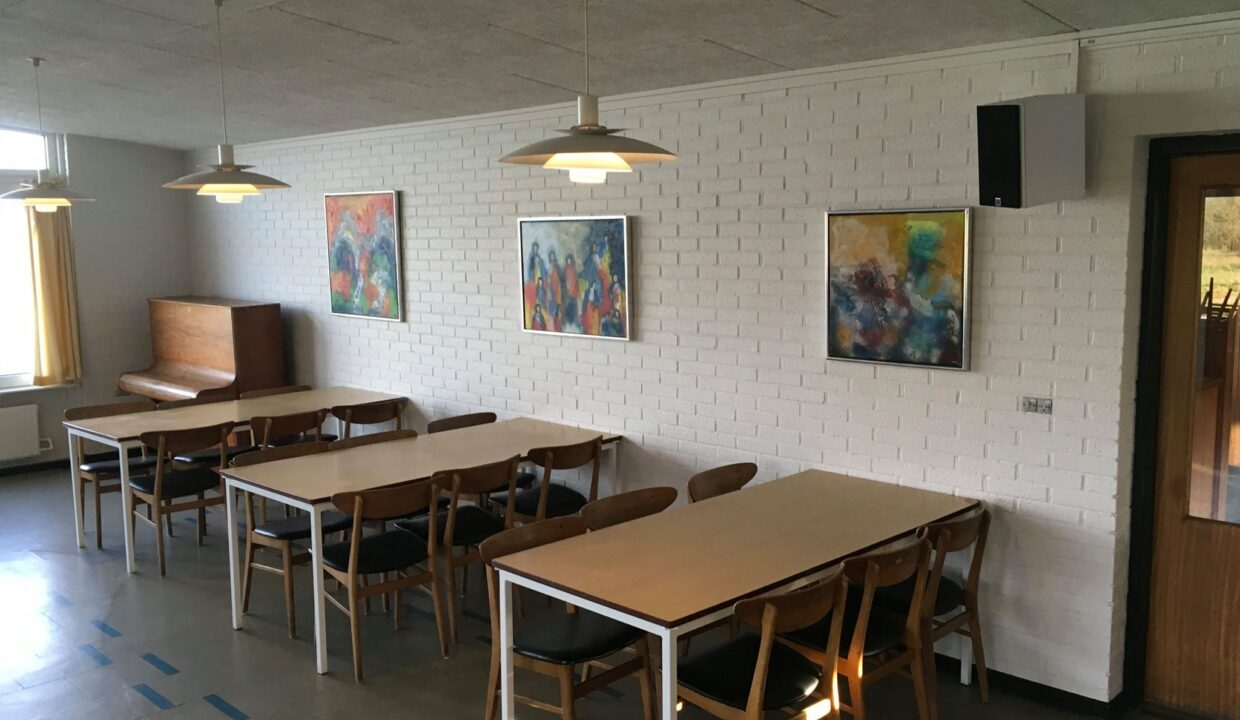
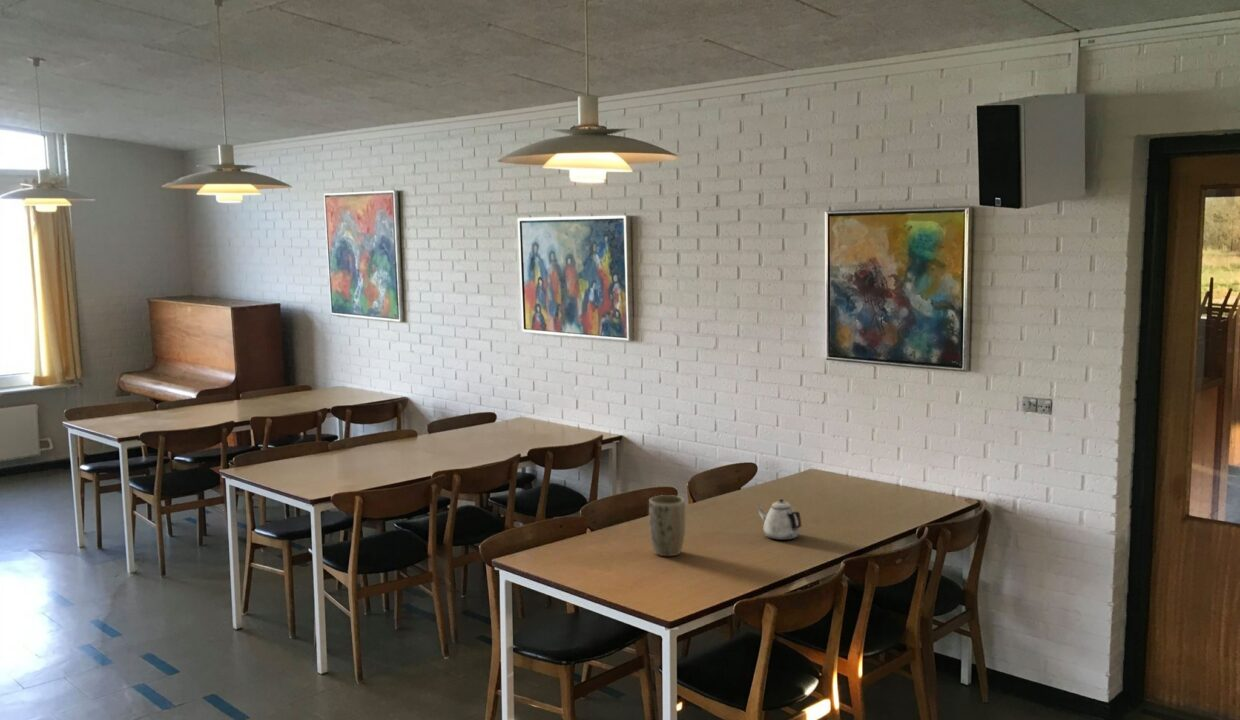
+ teapot (778, 517)
+ plant pot (667, 526)
